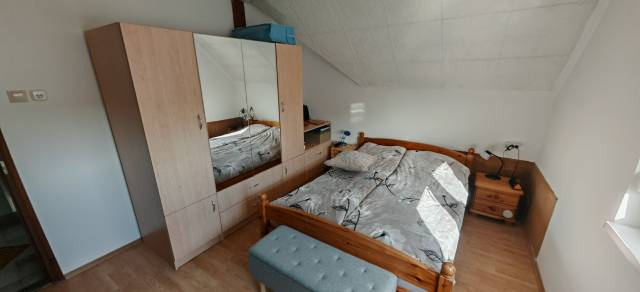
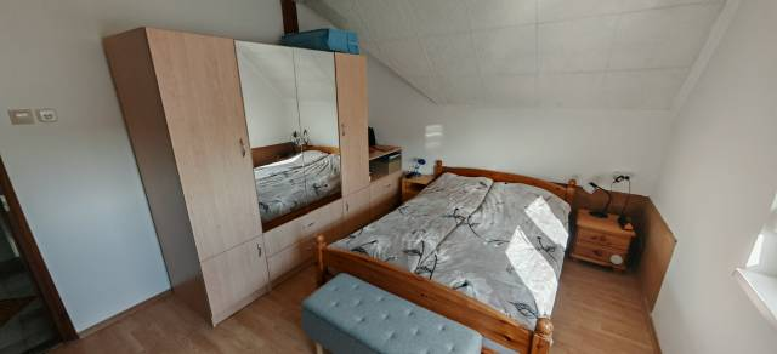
- decorative pillow (352, 160)
